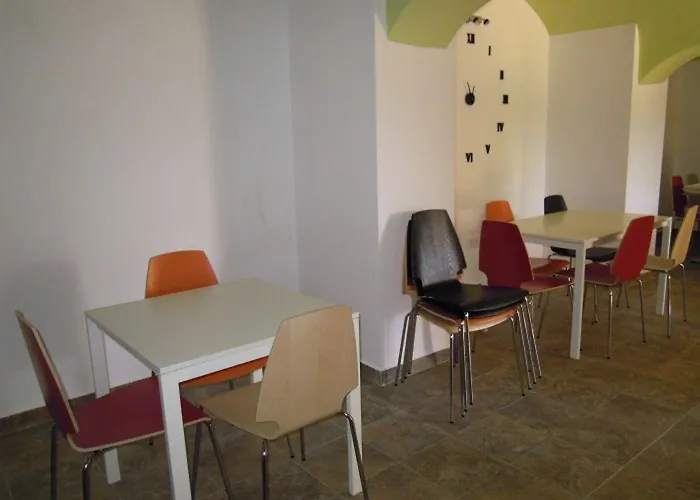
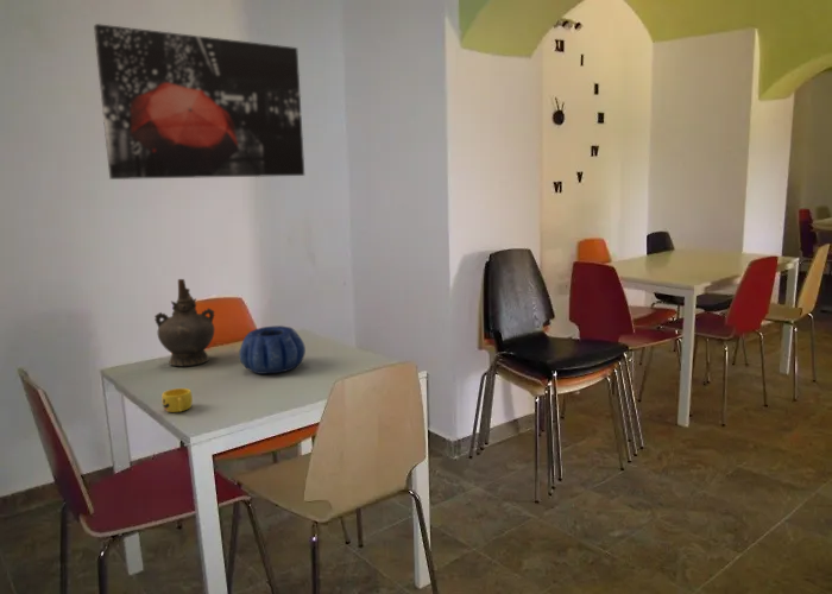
+ decorative bowl (272, 348)
+ ceremonial vessel (185, 320)
+ wall art (210, 108)
+ cup (177, 402)
